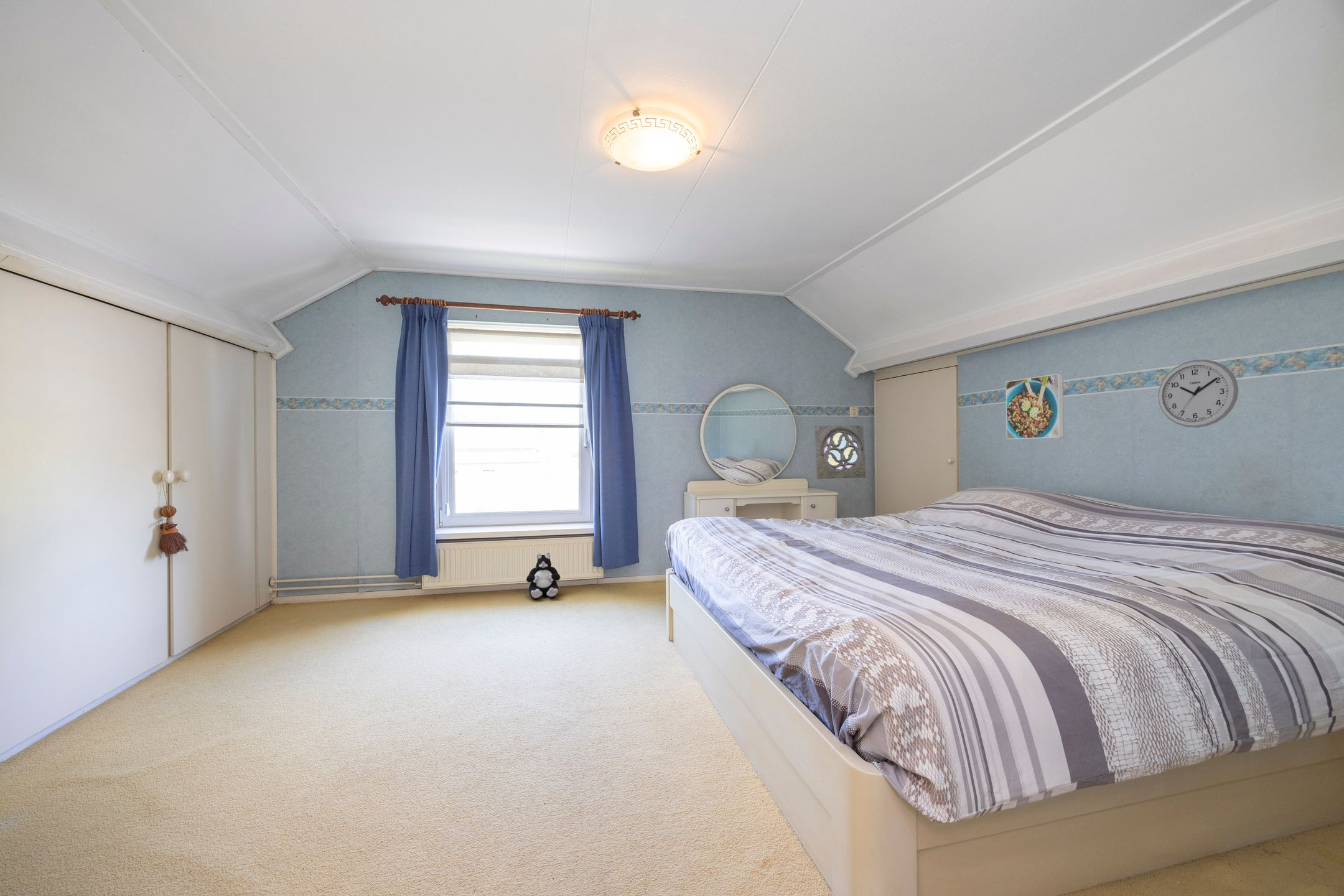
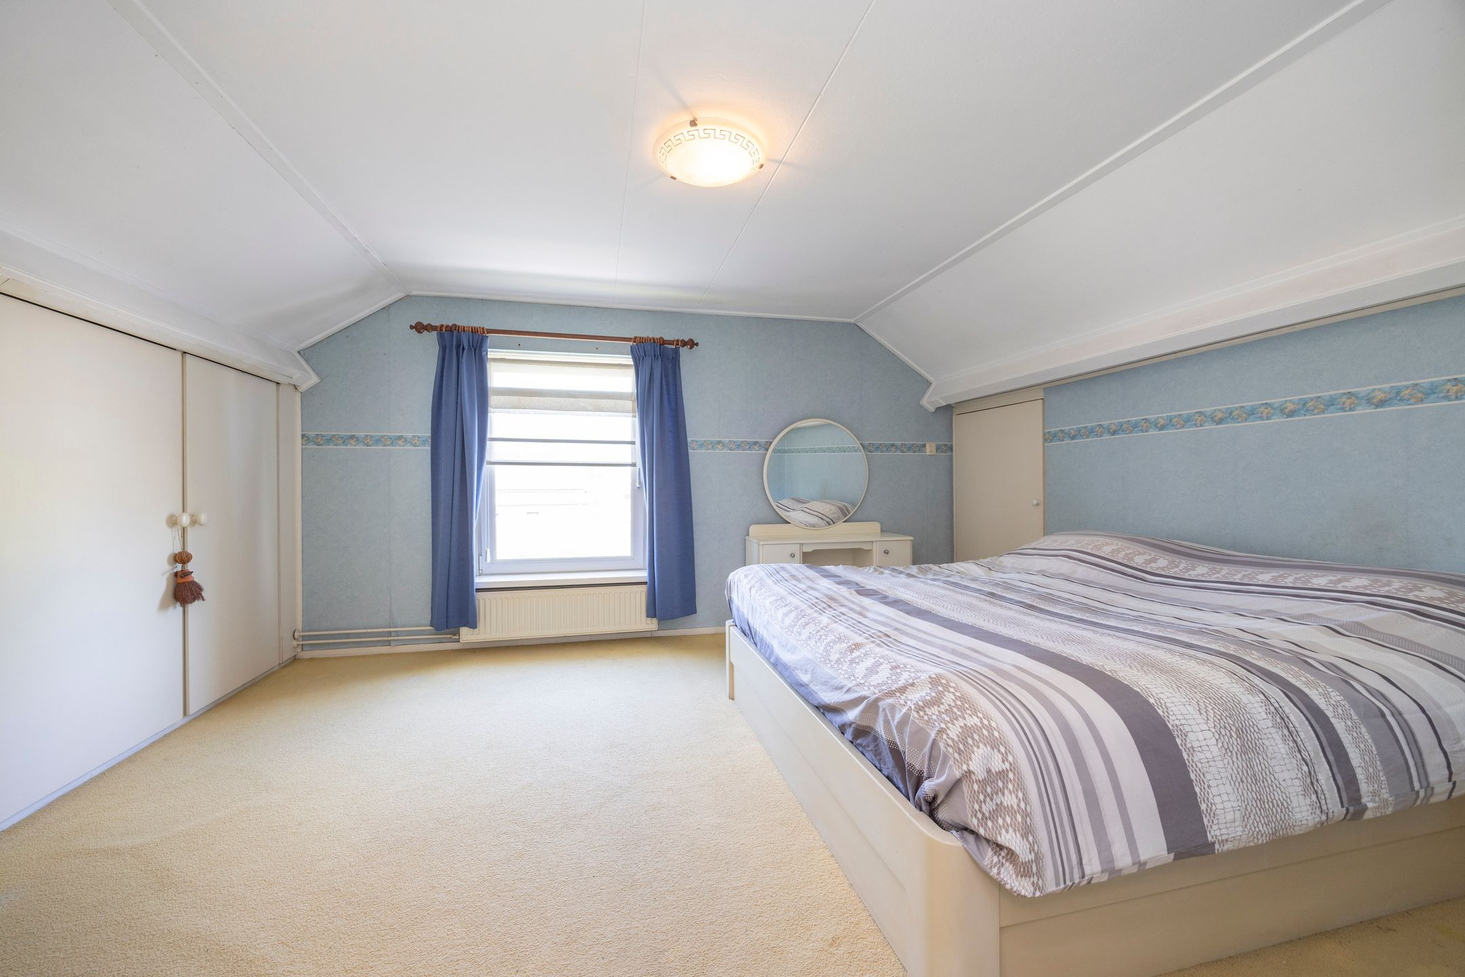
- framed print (1033, 408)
- plush toy (543, 575)
- wall ornament (839, 452)
- wall clock (1195, 393)
